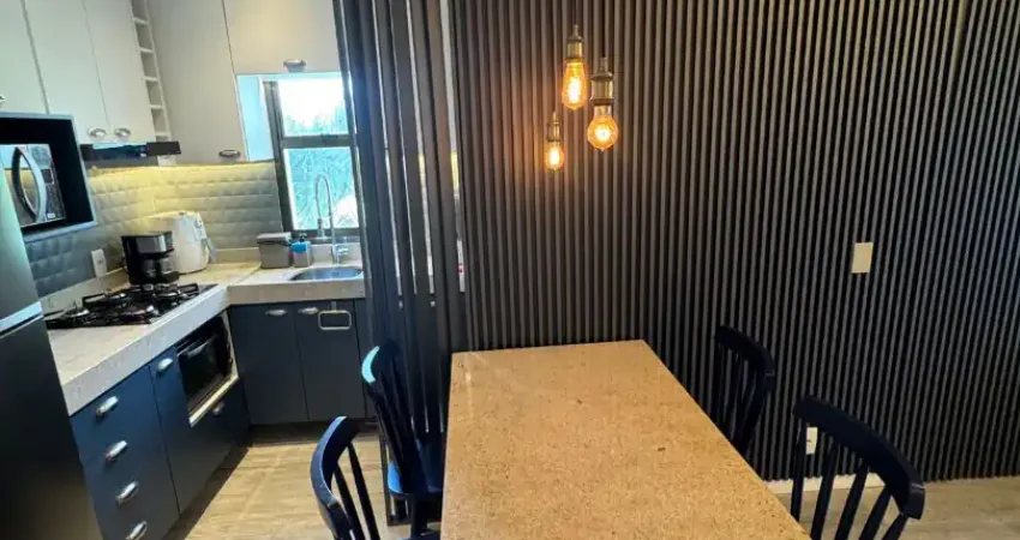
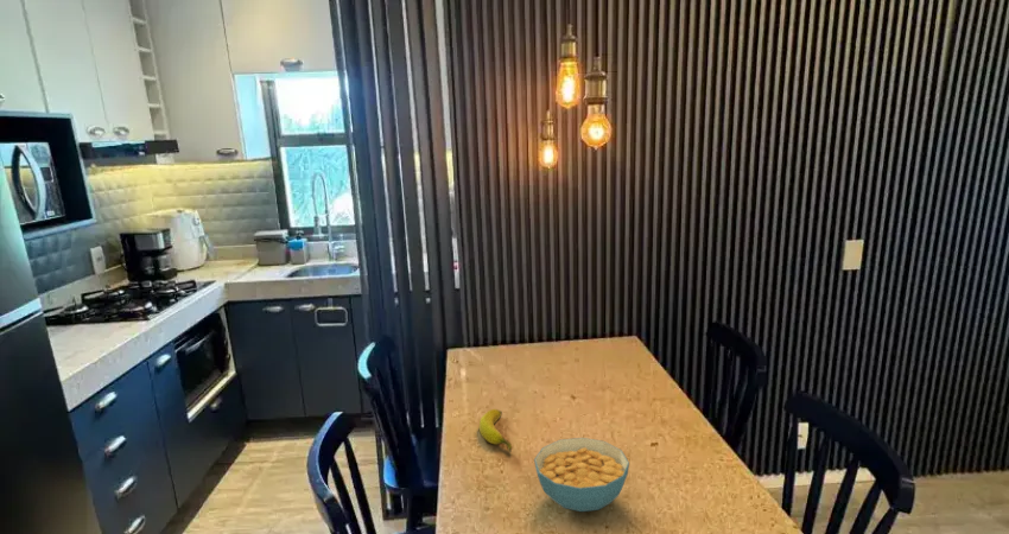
+ banana (494, 427)
+ cereal bowl (582, 481)
